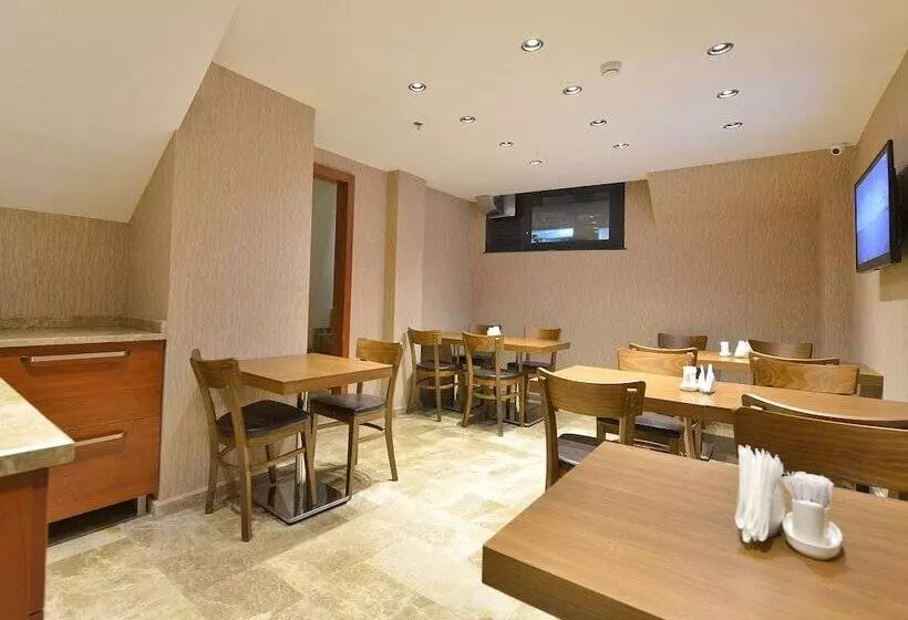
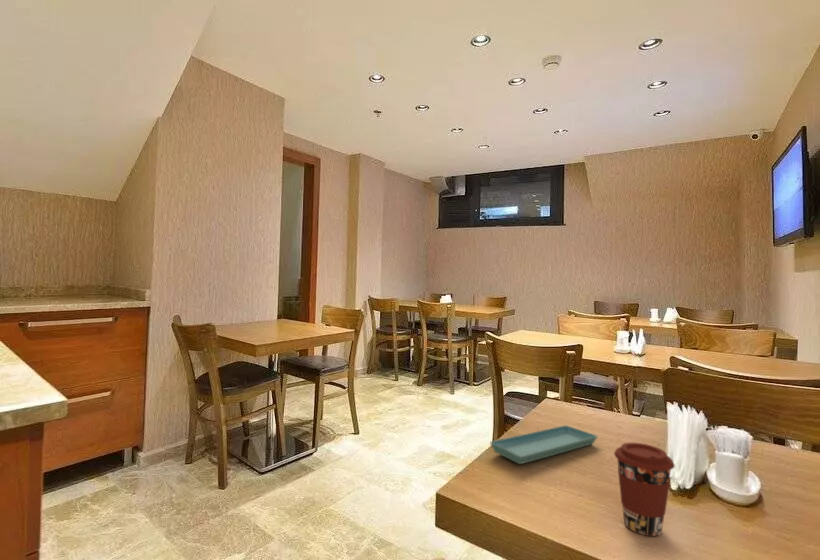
+ coffee cup (643, 488)
+ saucer (545, 443)
